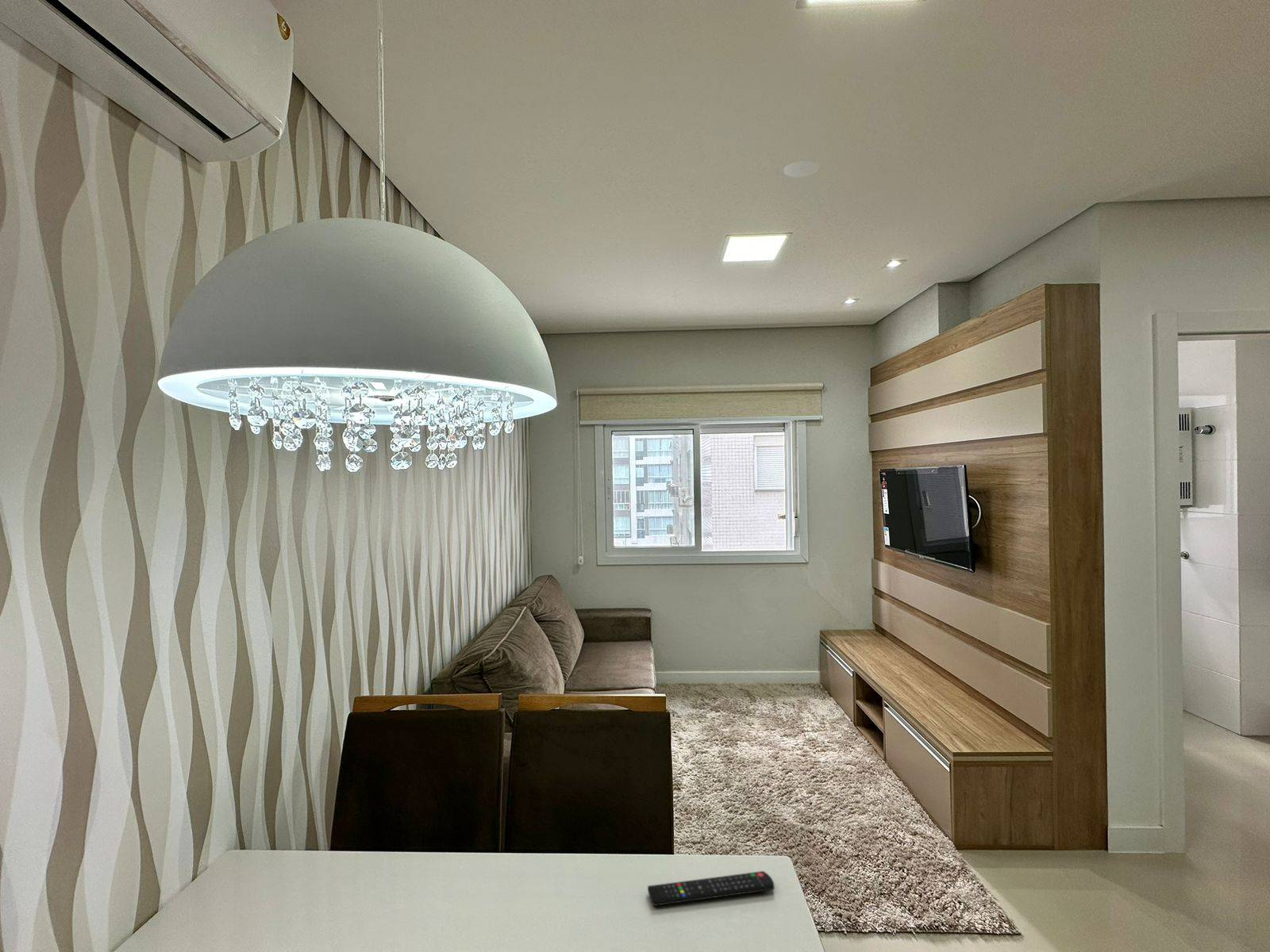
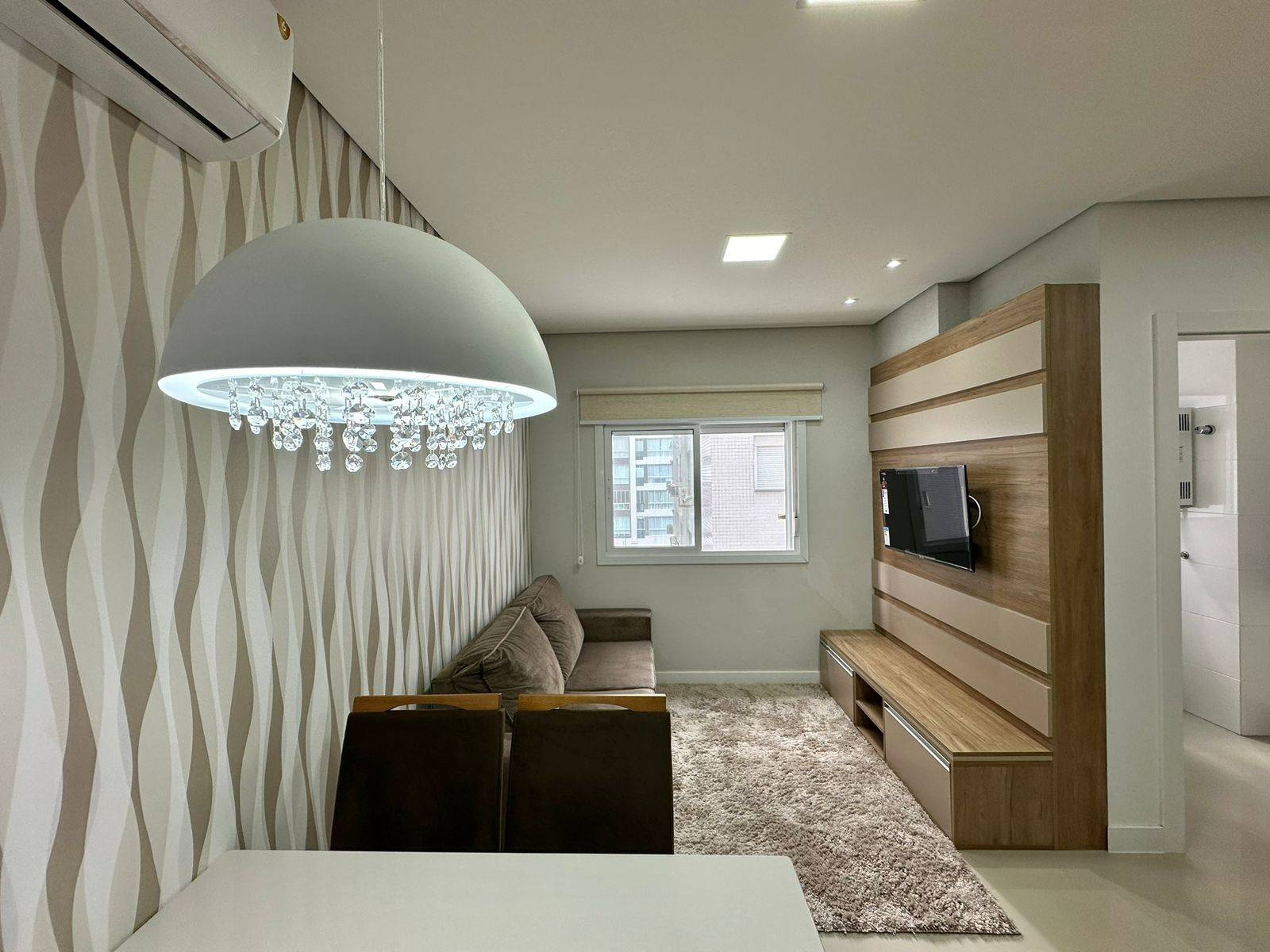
- smoke detector (801, 168)
- remote control (712, 889)
